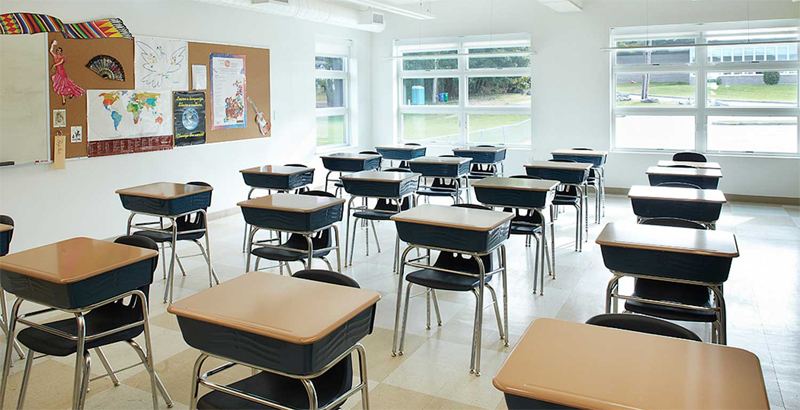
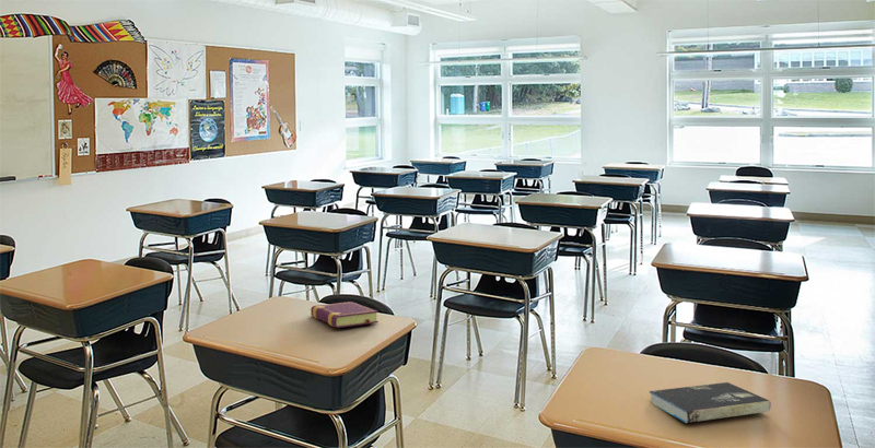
+ book (708, 401)
+ book (343, 314)
